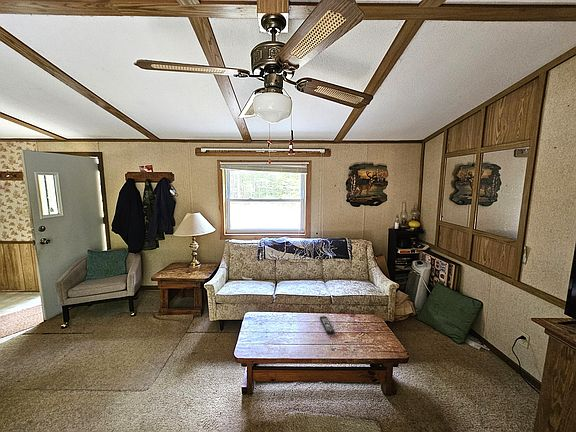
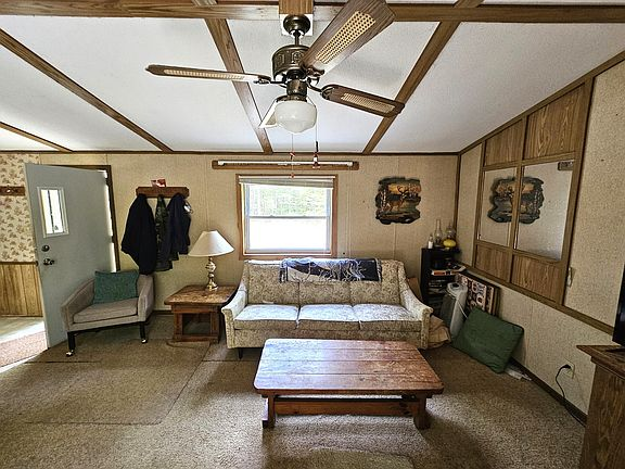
- remote control (326, 324)
